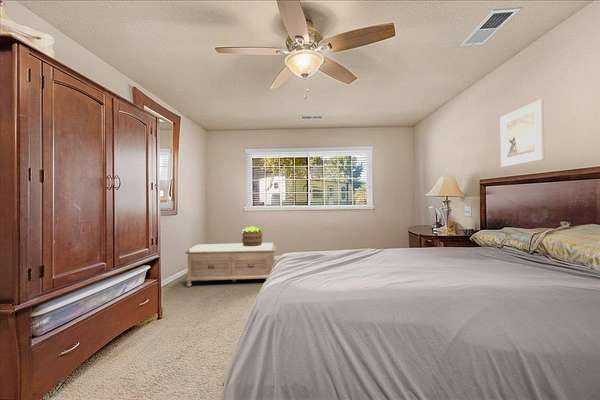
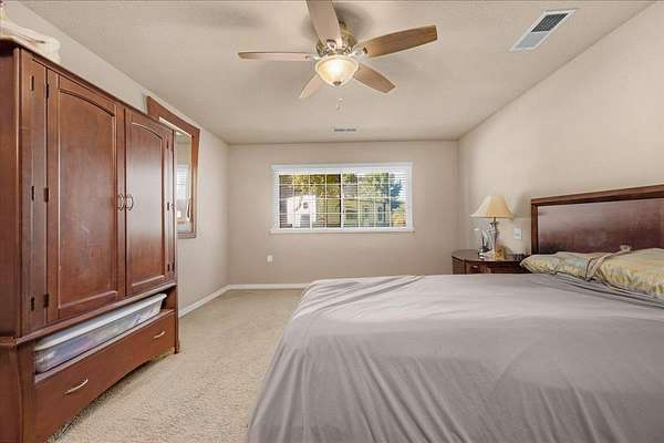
- potted plant (252, 235)
- bench (233, 263)
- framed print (520, 136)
